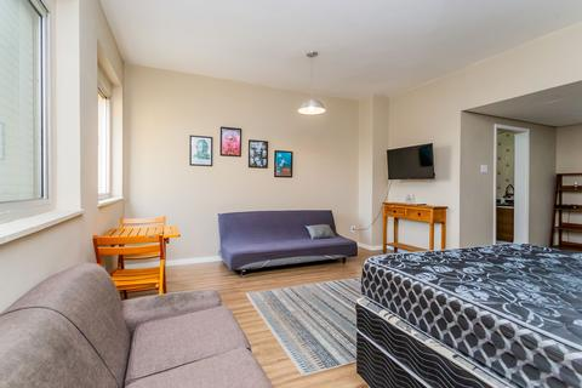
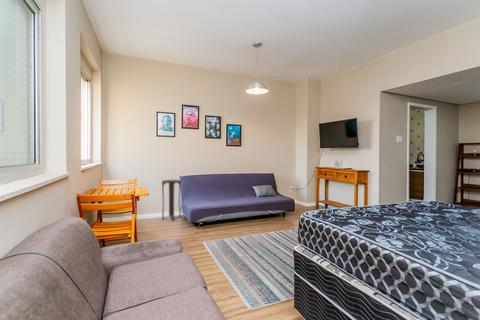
+ stool (171, 199)
